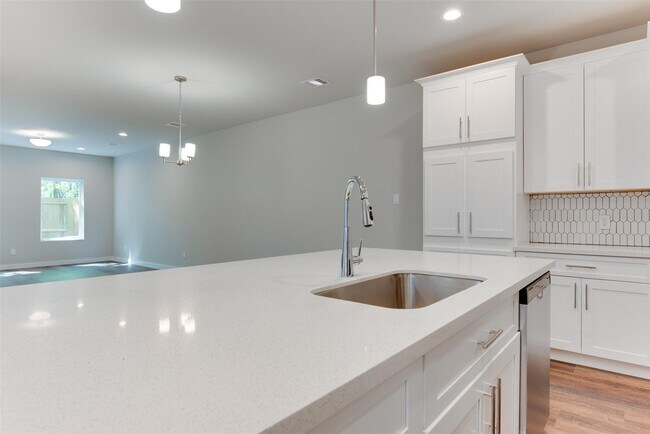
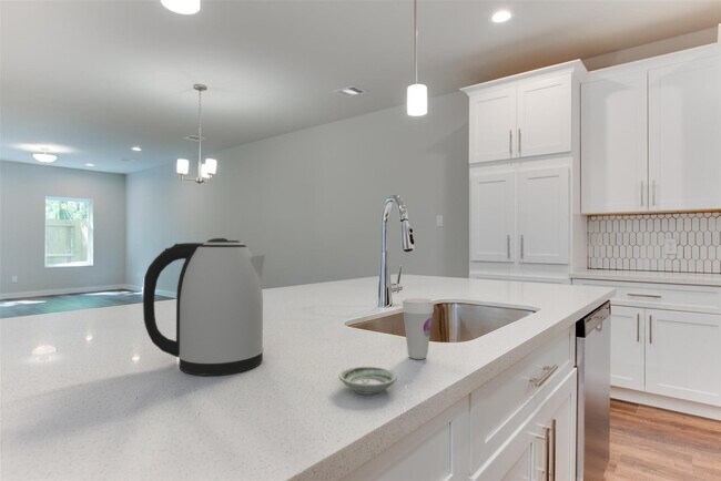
+ cup (417, 328)
+ kettle (205, 300)
+ saucer (367, 381)
